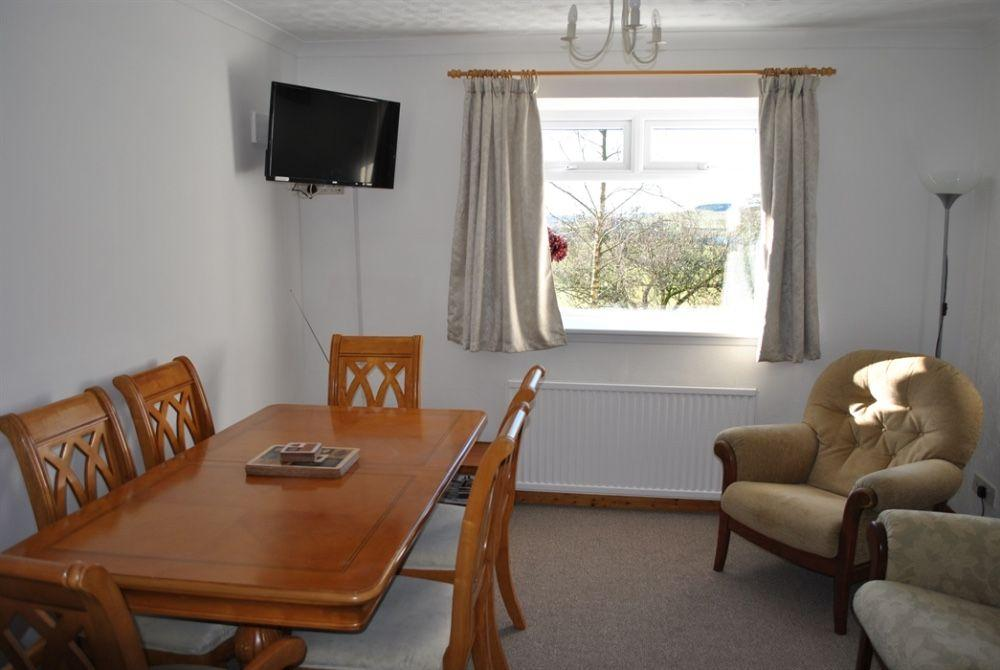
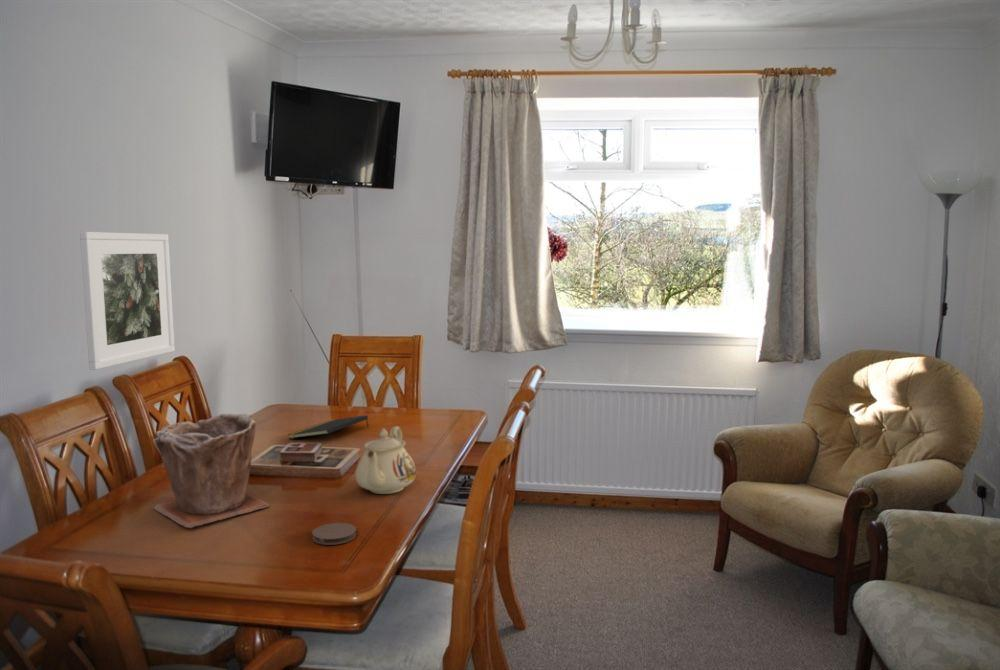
+ notepad (329, 426)
+ plant pot (209, 464)
+ teapot (385, 458)
+ coaster (334, 533)
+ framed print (131, 297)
